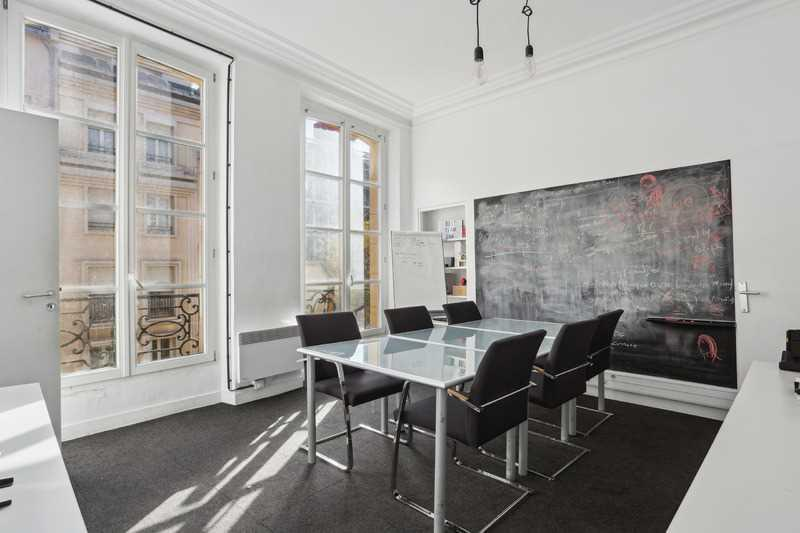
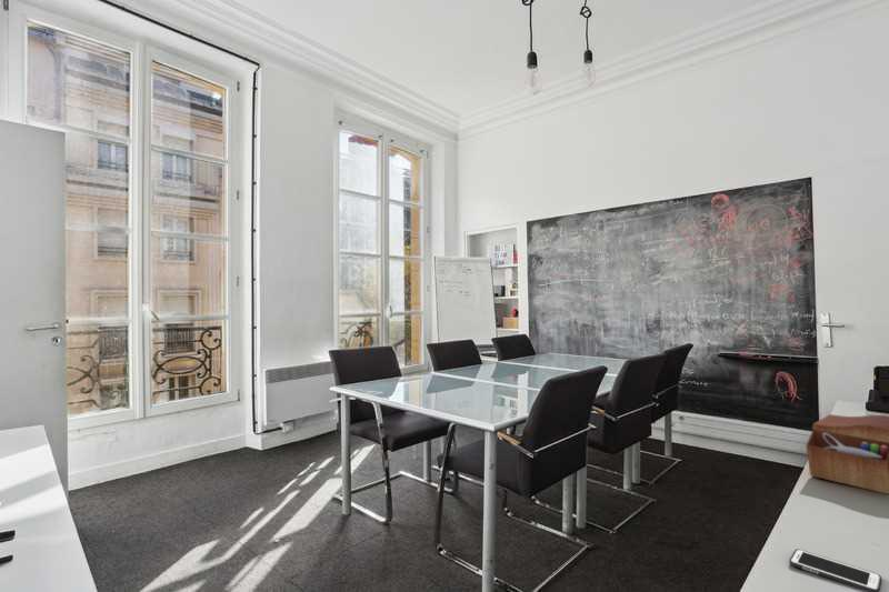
+ cell phone (833, 570)
+ sewing box (853, 448)
